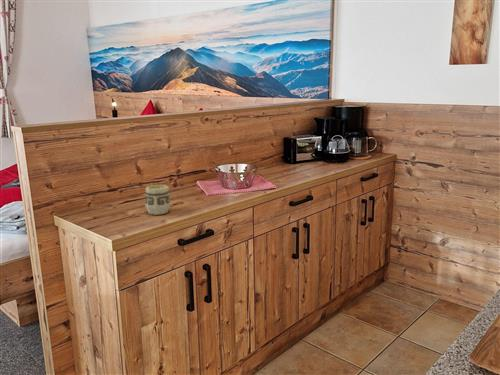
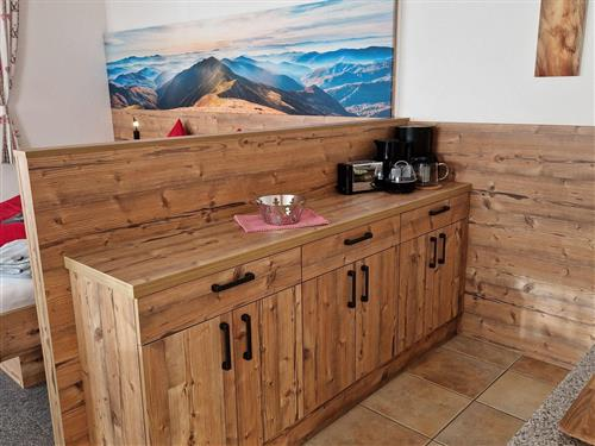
- cup (157, 199)
